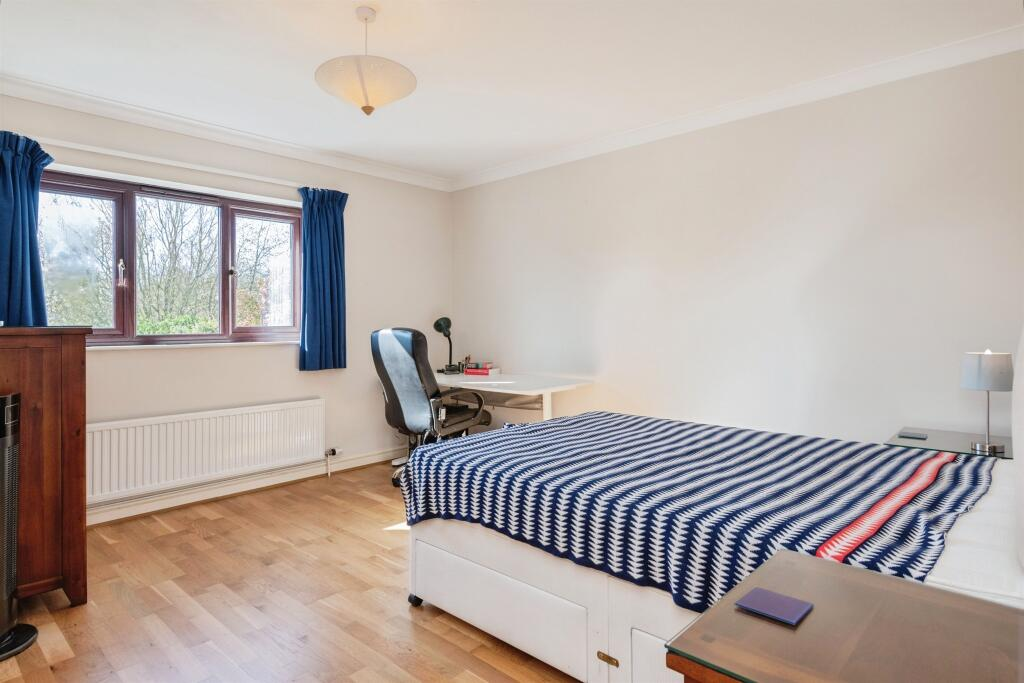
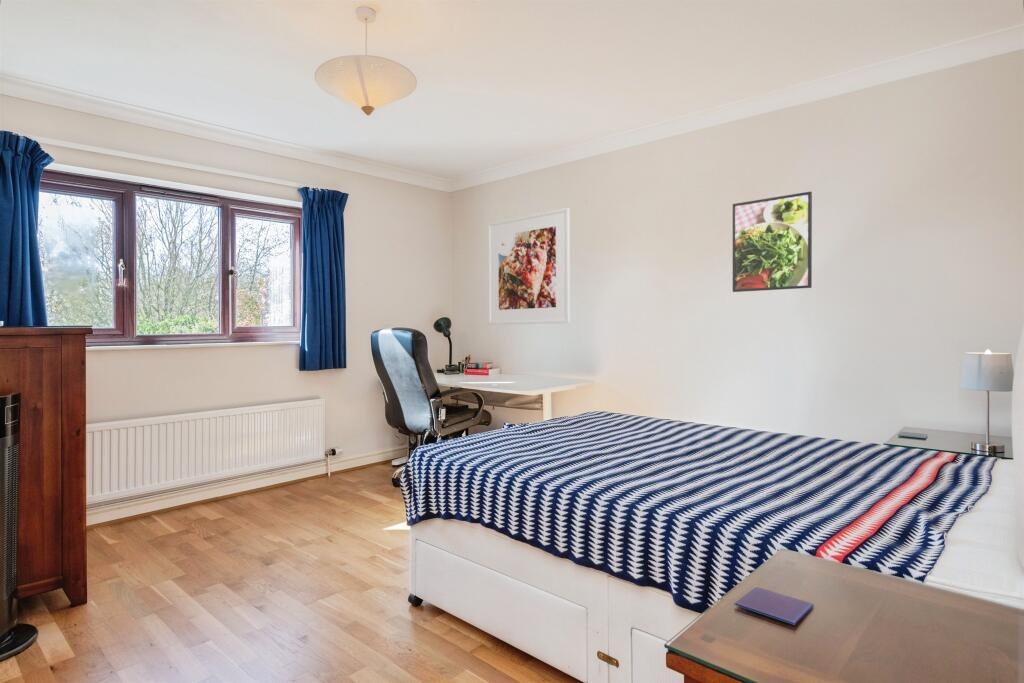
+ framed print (526, 270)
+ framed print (770, 244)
